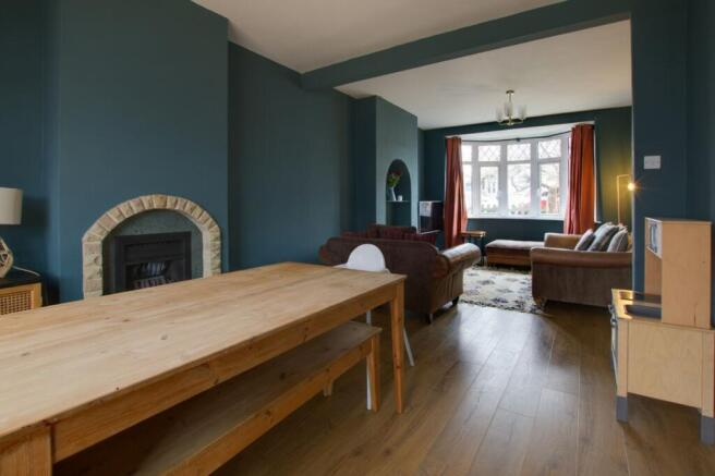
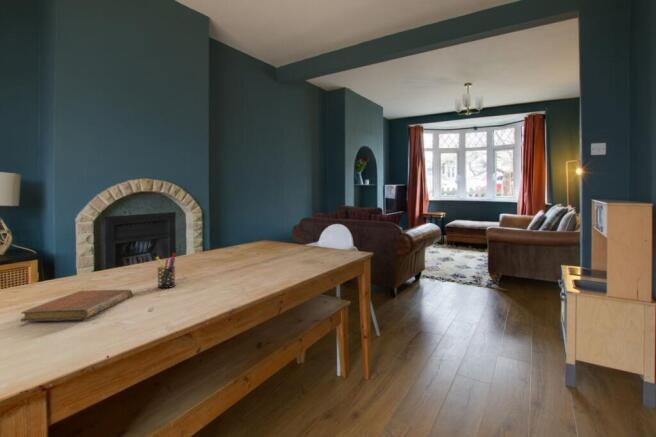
+ pen holder (168, 269)
+ notebook (83, 303)
